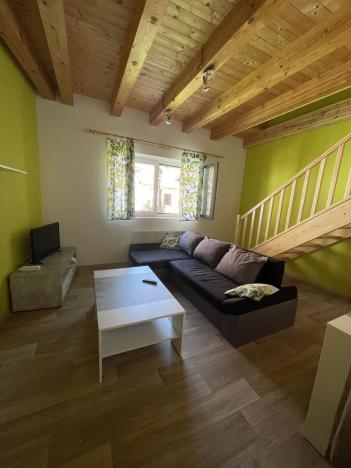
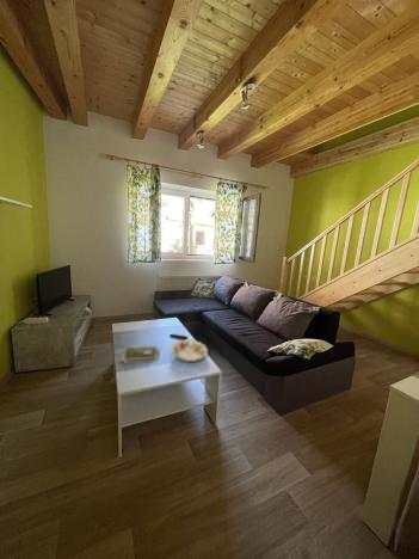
+ decorative bowl (189, 351)
+ book (140, 350)
